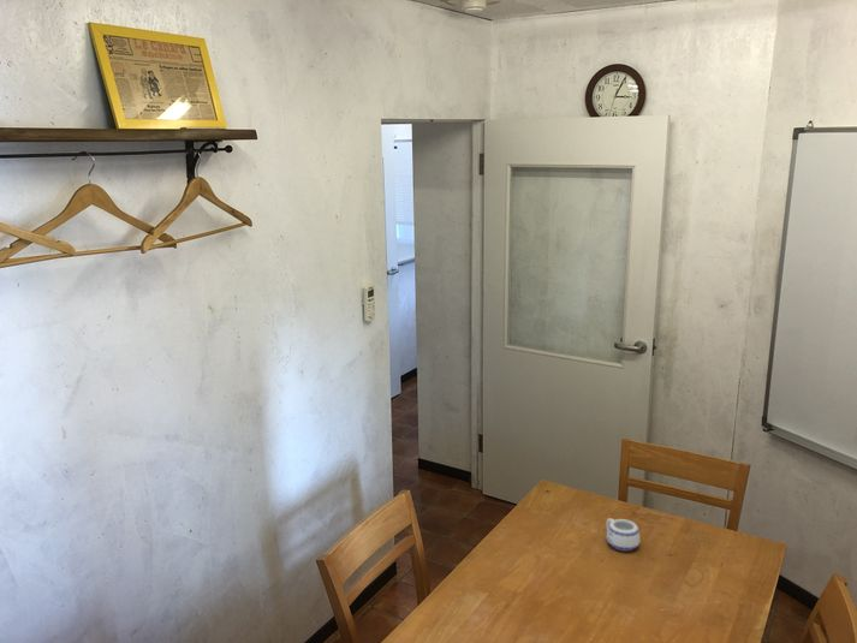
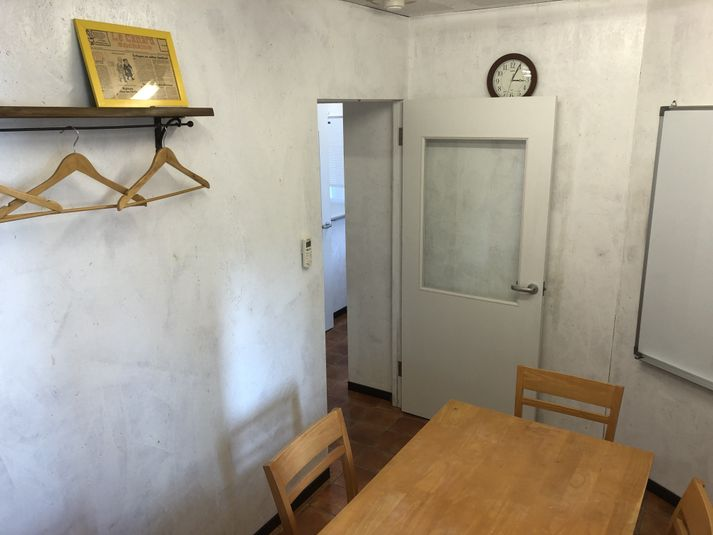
- mug (619, 531)
